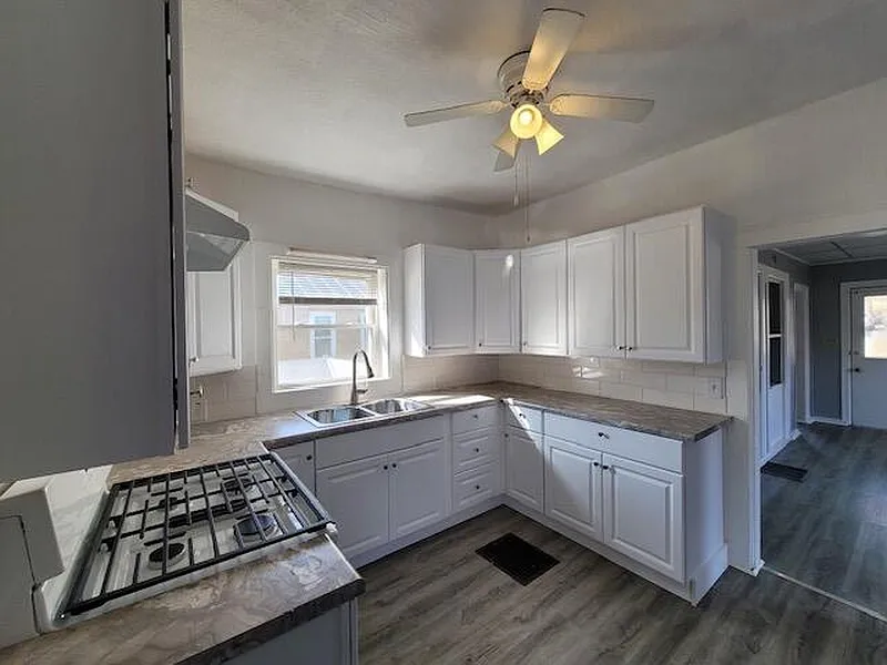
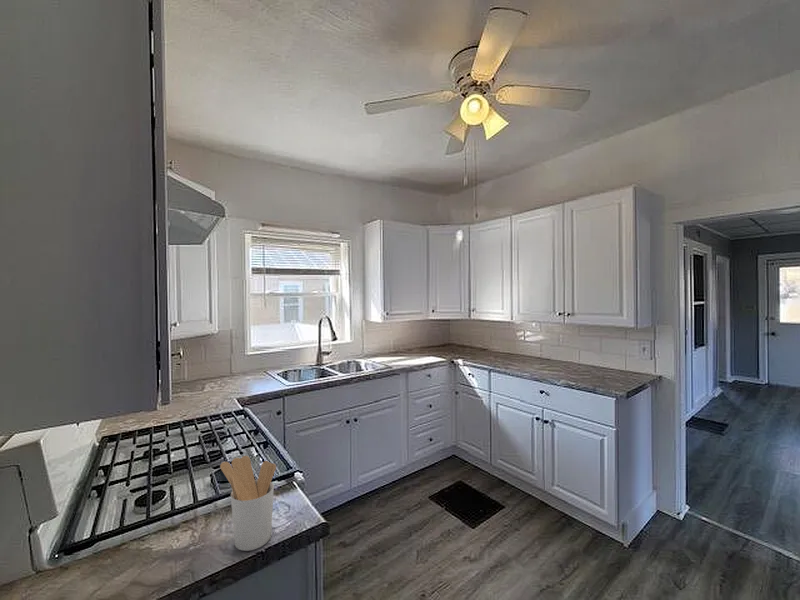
+ utensil holder (247, 498)
